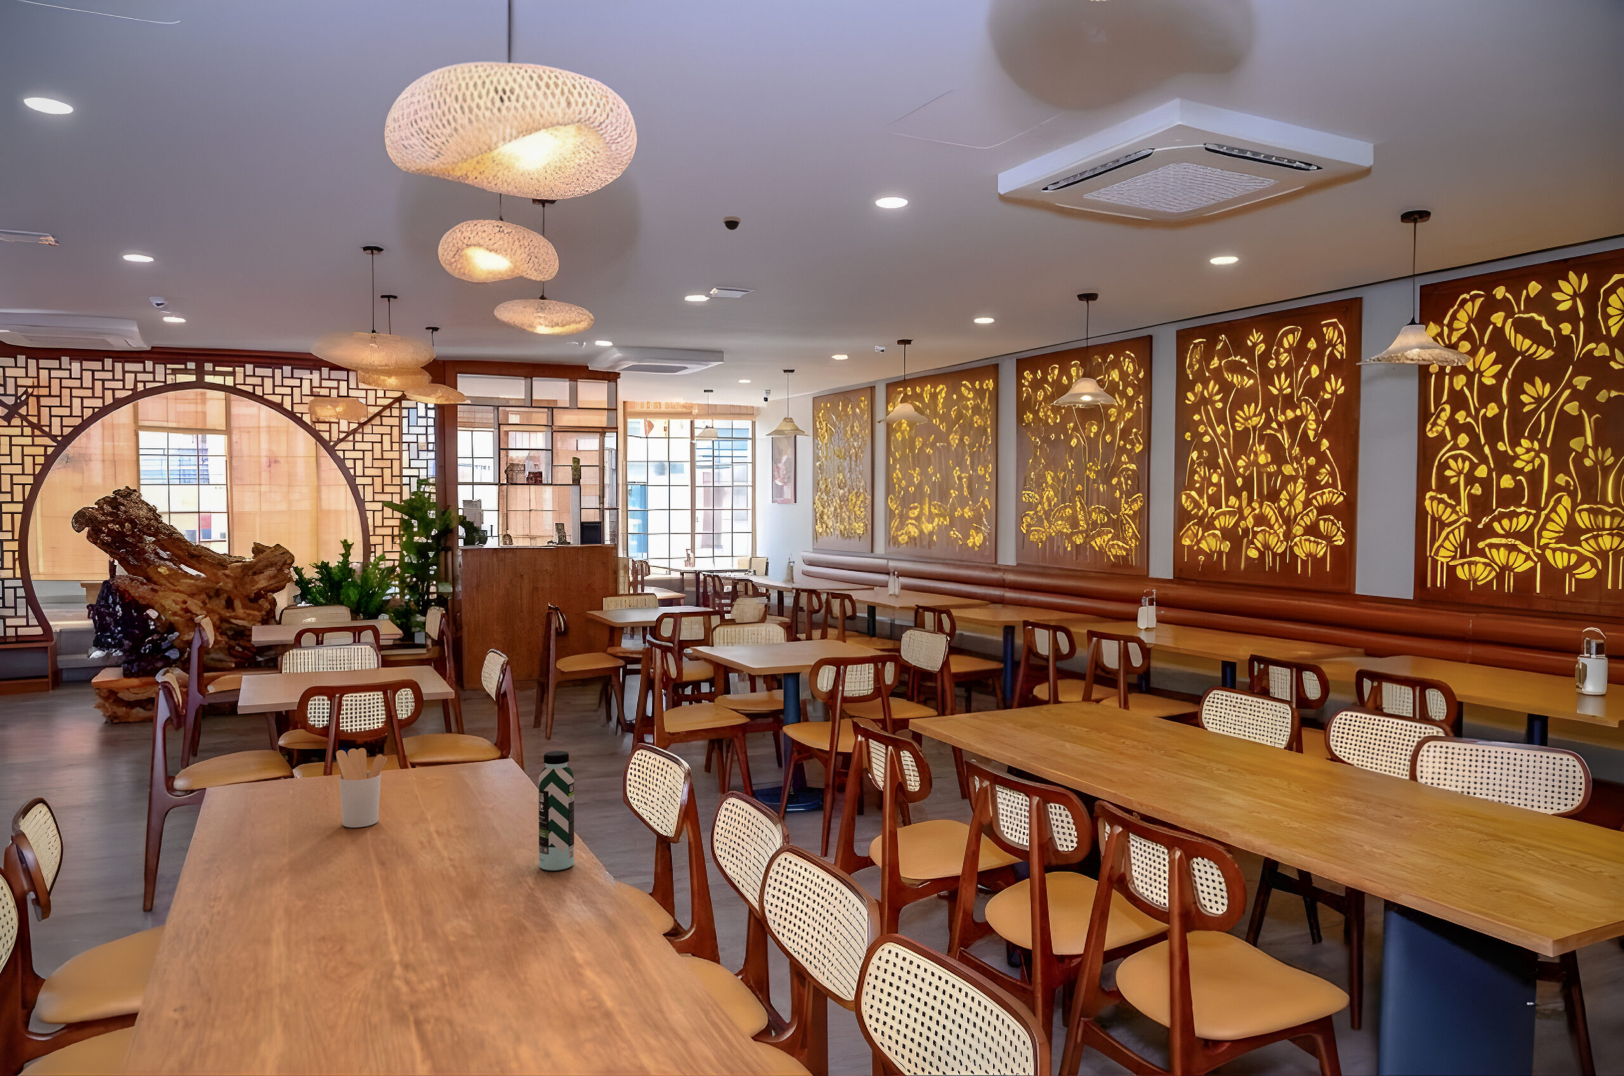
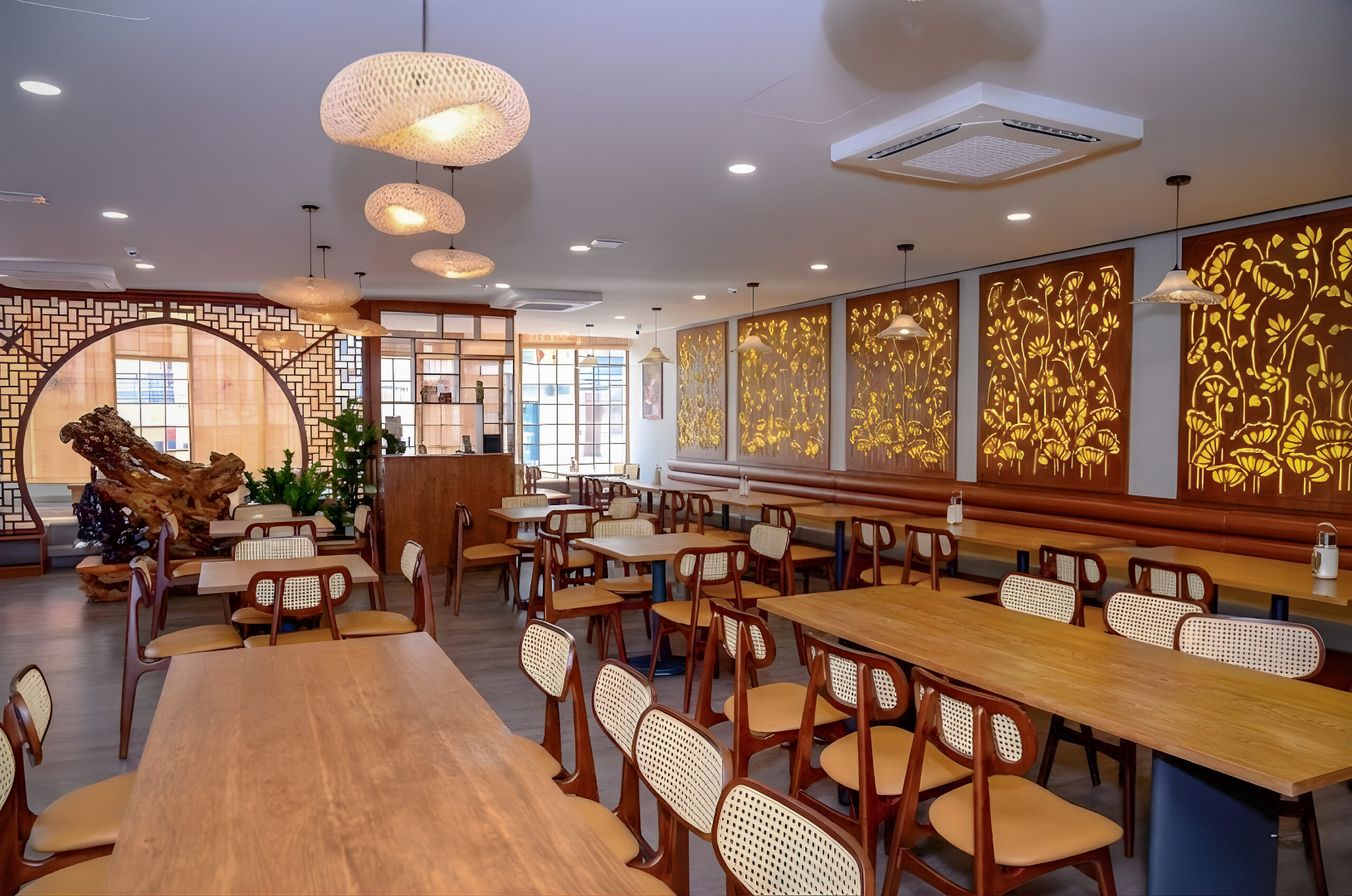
- water bottle (556, 809)
- dome security camera (732, 223)
- utensil holder (357, 785)
